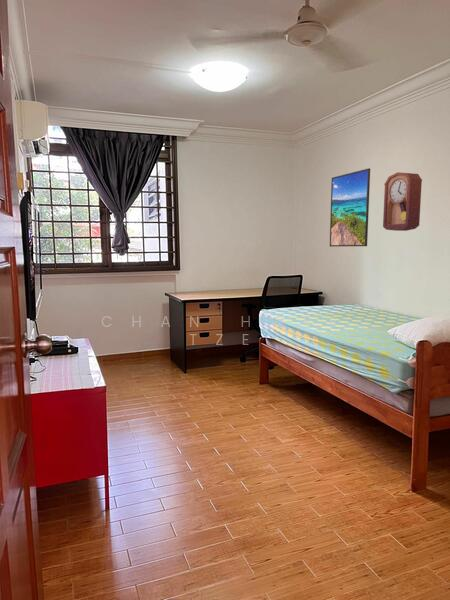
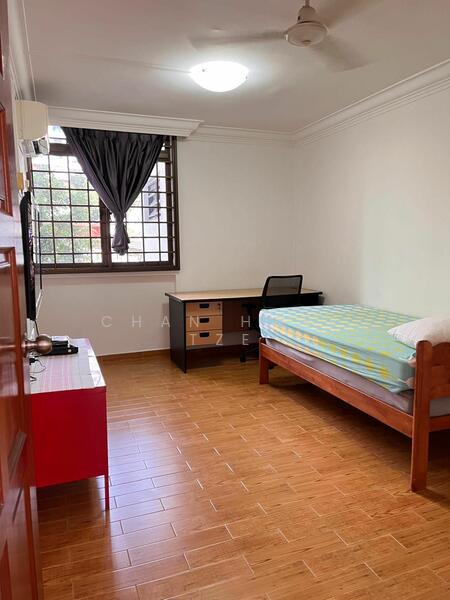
- pendulum clock (401, 201)
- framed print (348, 210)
